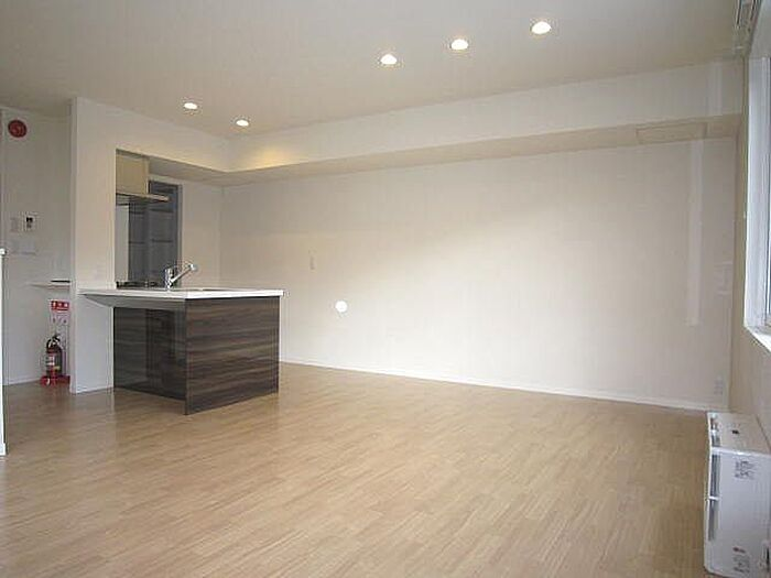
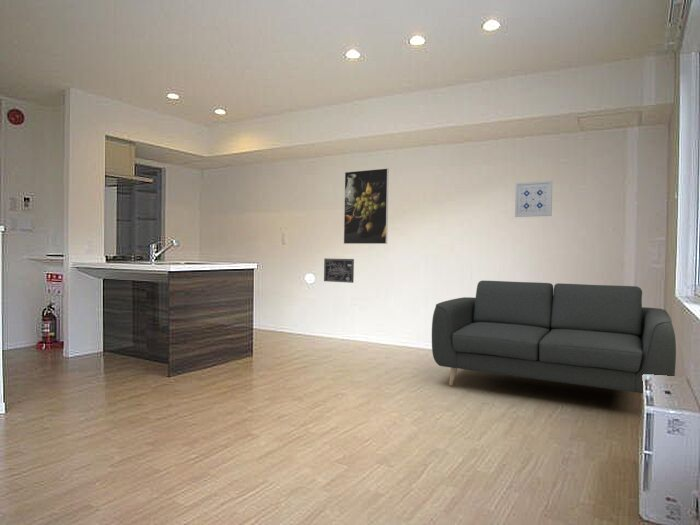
+ wall art (533, 199)
+ sofa (547, 336)
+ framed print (365, 207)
+ wall art (338, 270)
